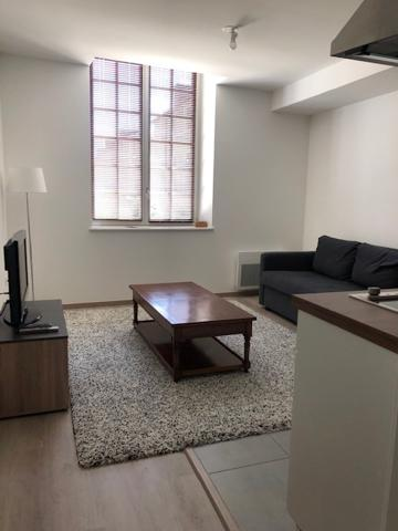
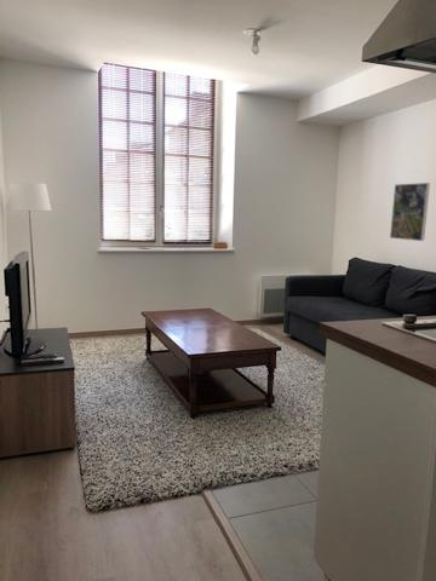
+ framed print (408, 212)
